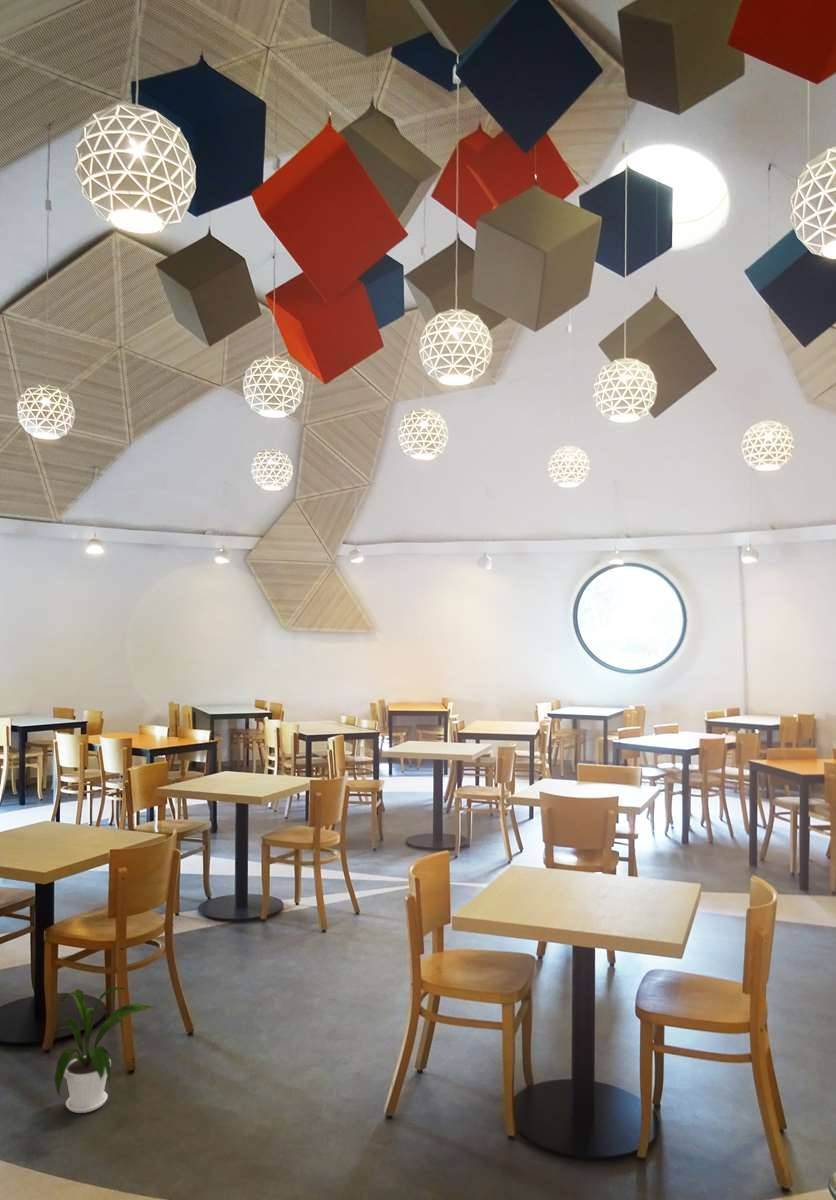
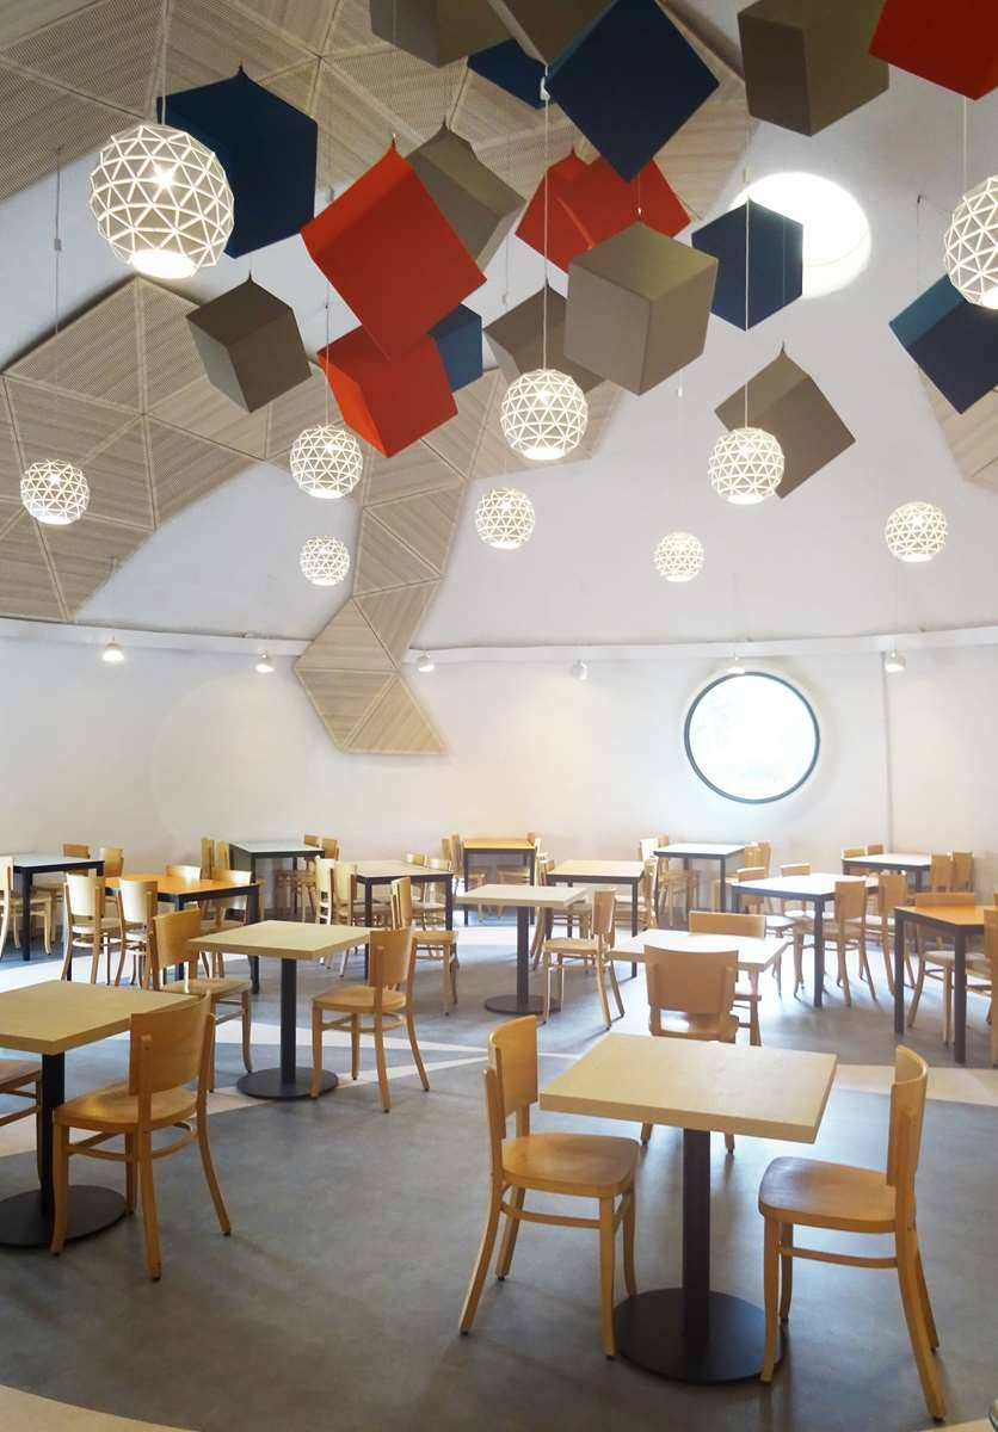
- house plant (94, 1044)
